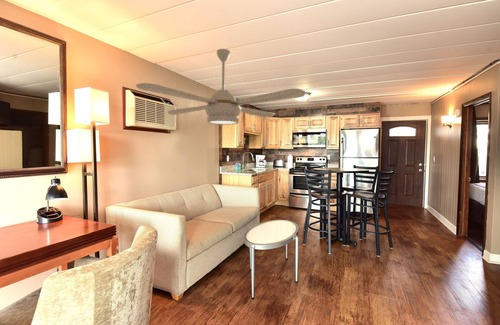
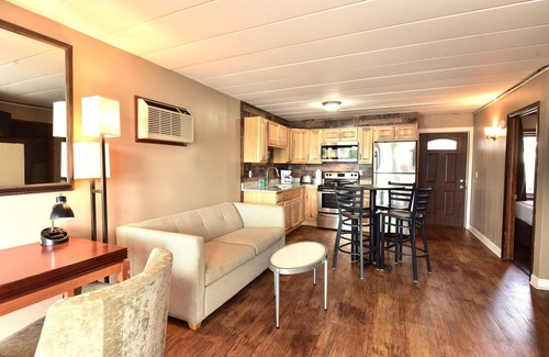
- ceiling fan (223, 87)
